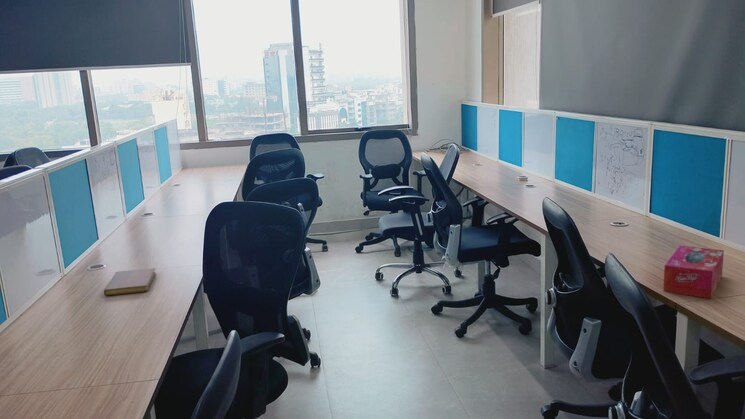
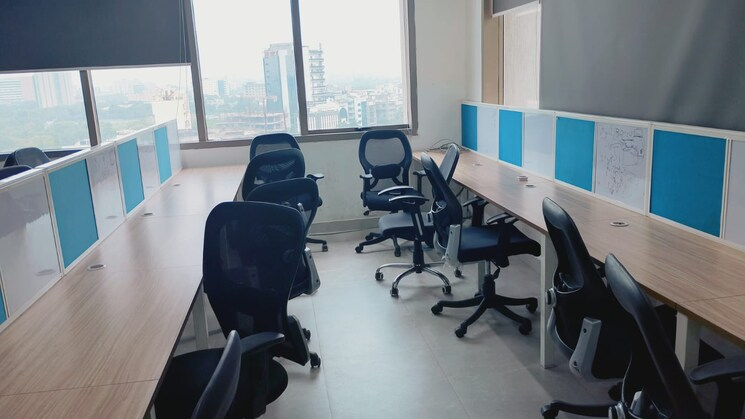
- tissue box (694, 270)
- notebook (131, 281)
